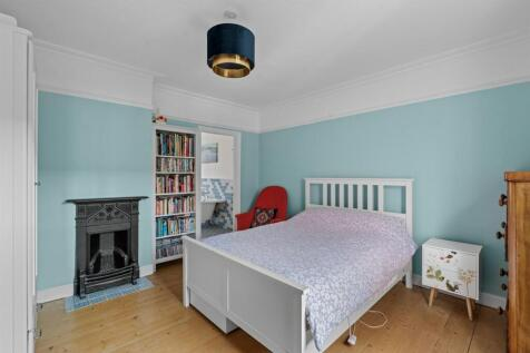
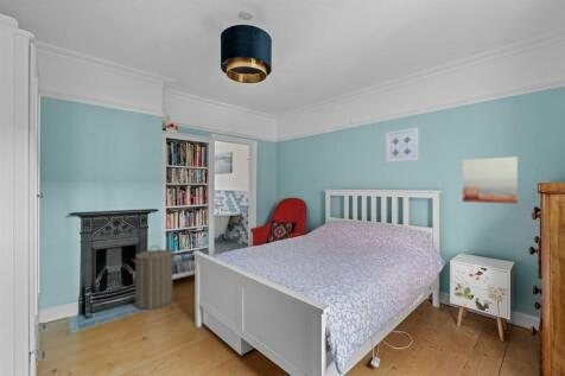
+ laundry hamper (154, 273)
+ wall art (488, 180)
+ wall art (401, 146)
